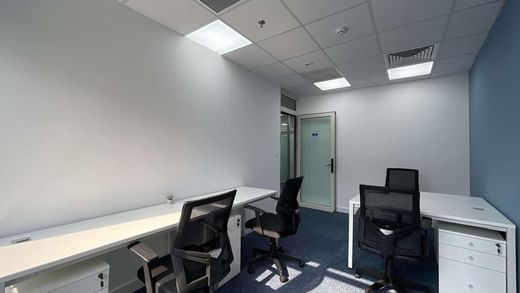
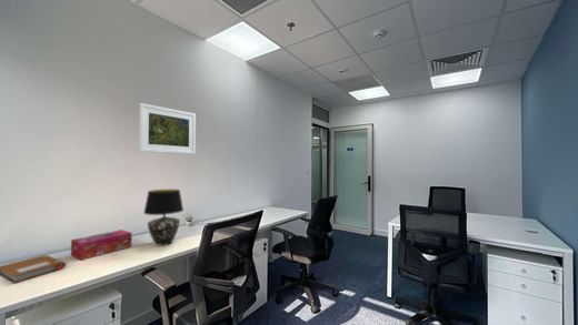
+ tissue box (102, 243)
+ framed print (169, 131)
+ notebook (32, 267)
+ table lamp (163, 216)
